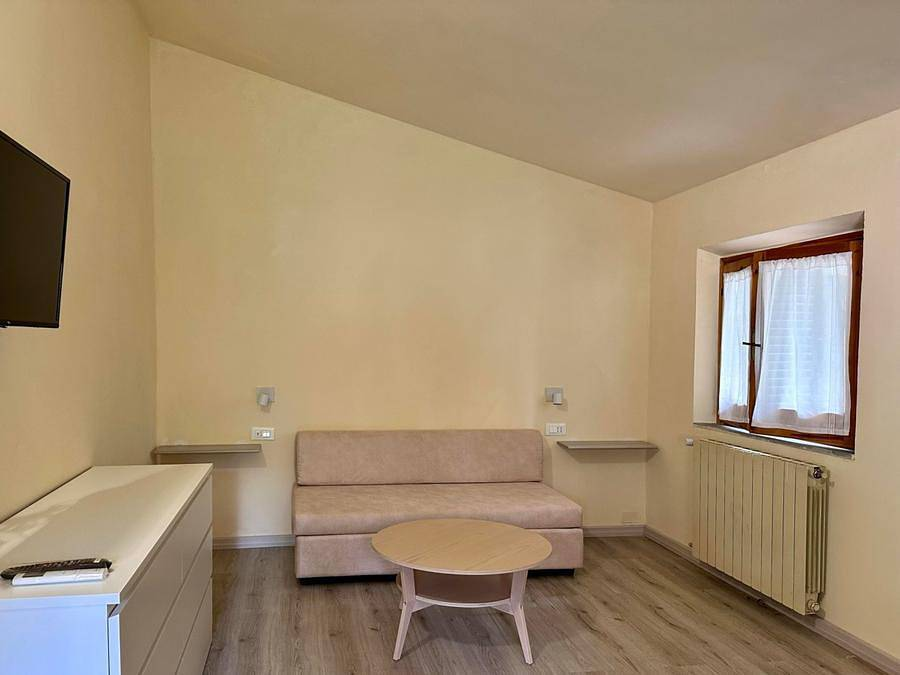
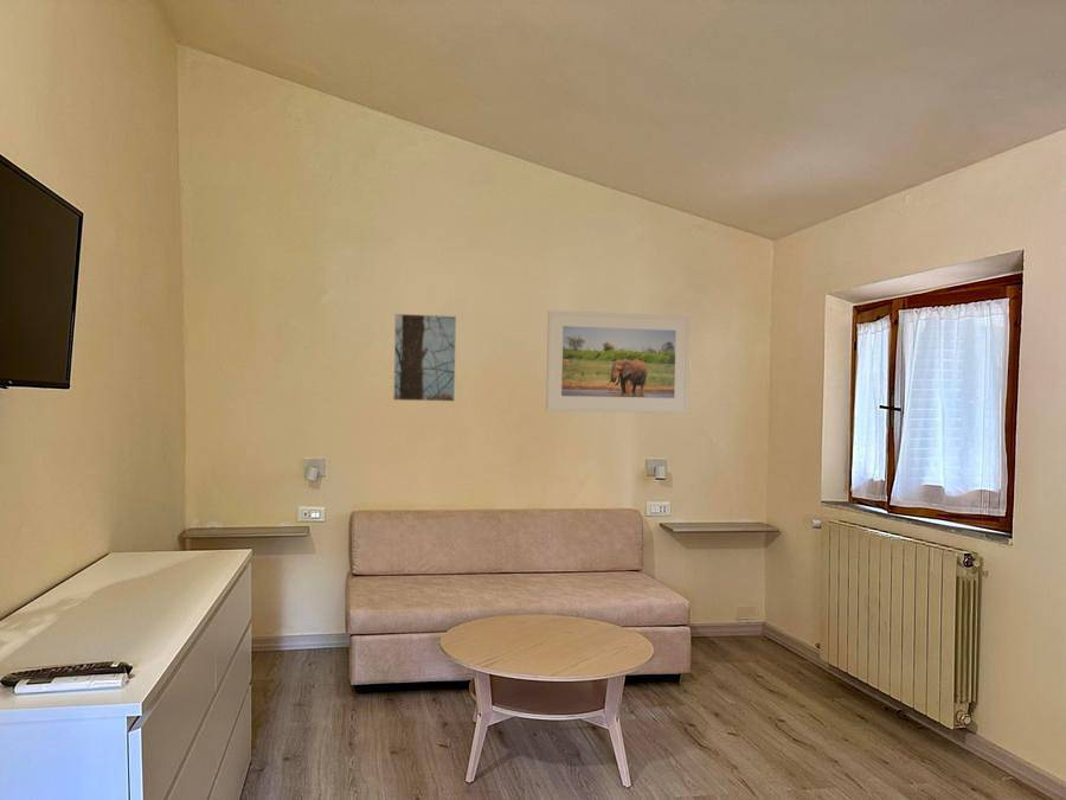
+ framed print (424, 358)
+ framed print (618, 363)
